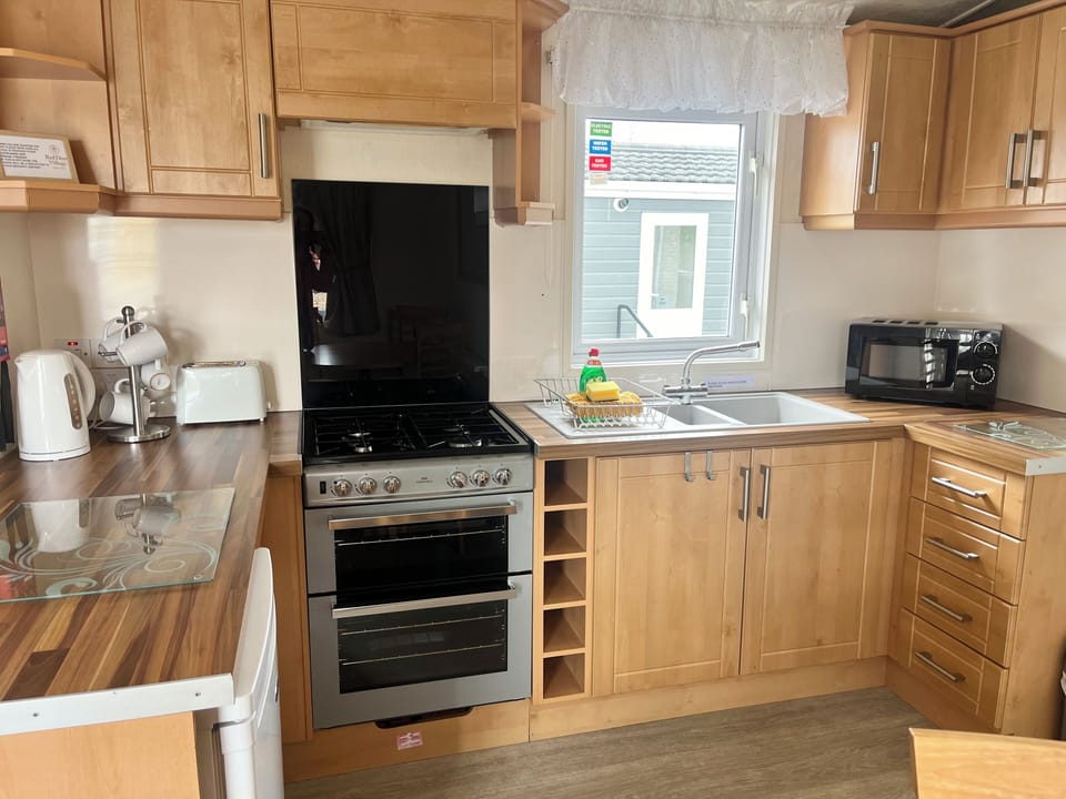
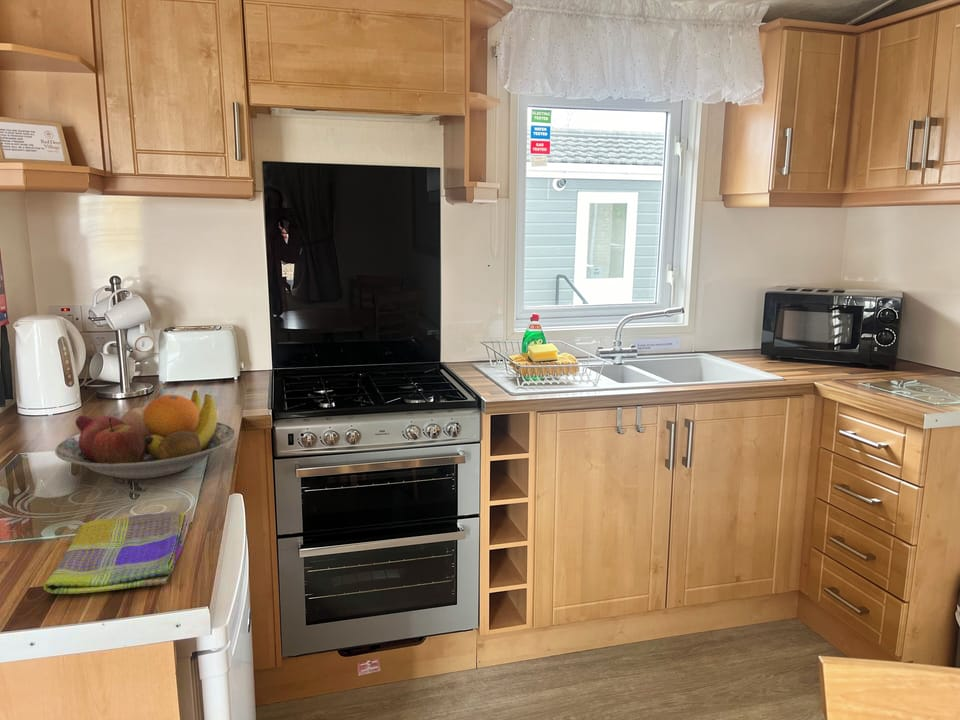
+ fruit bowl (148, 432)
+ dish towel (122, 548)
